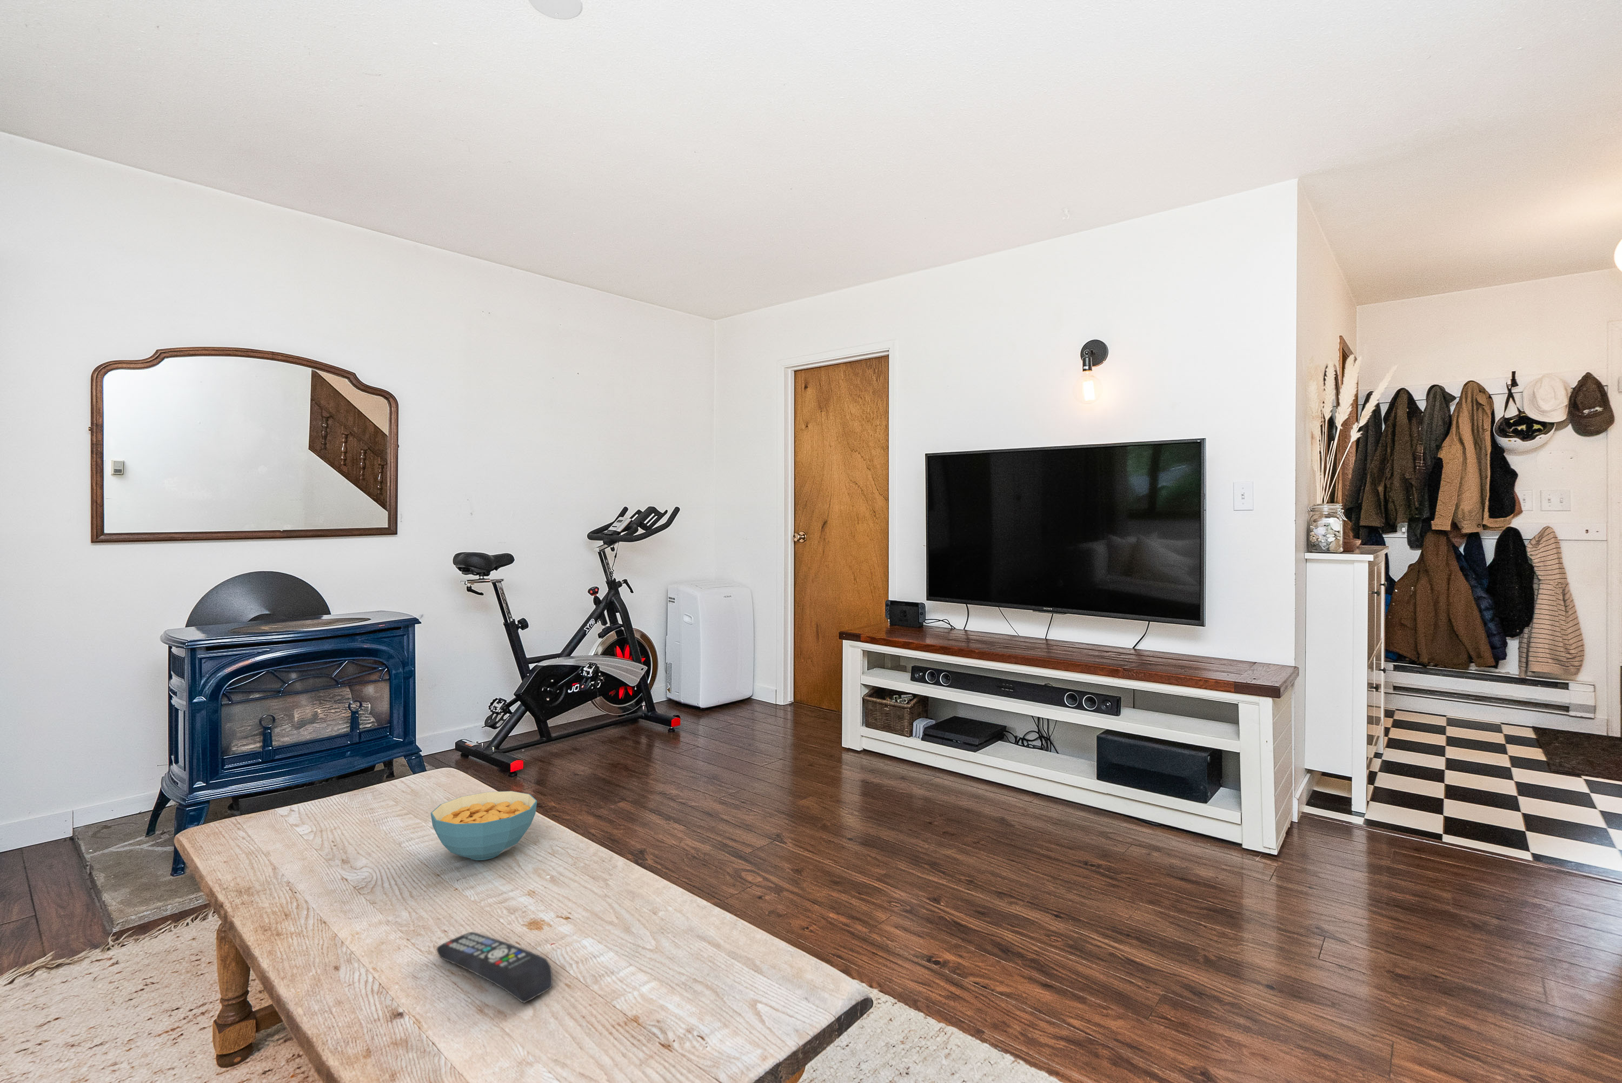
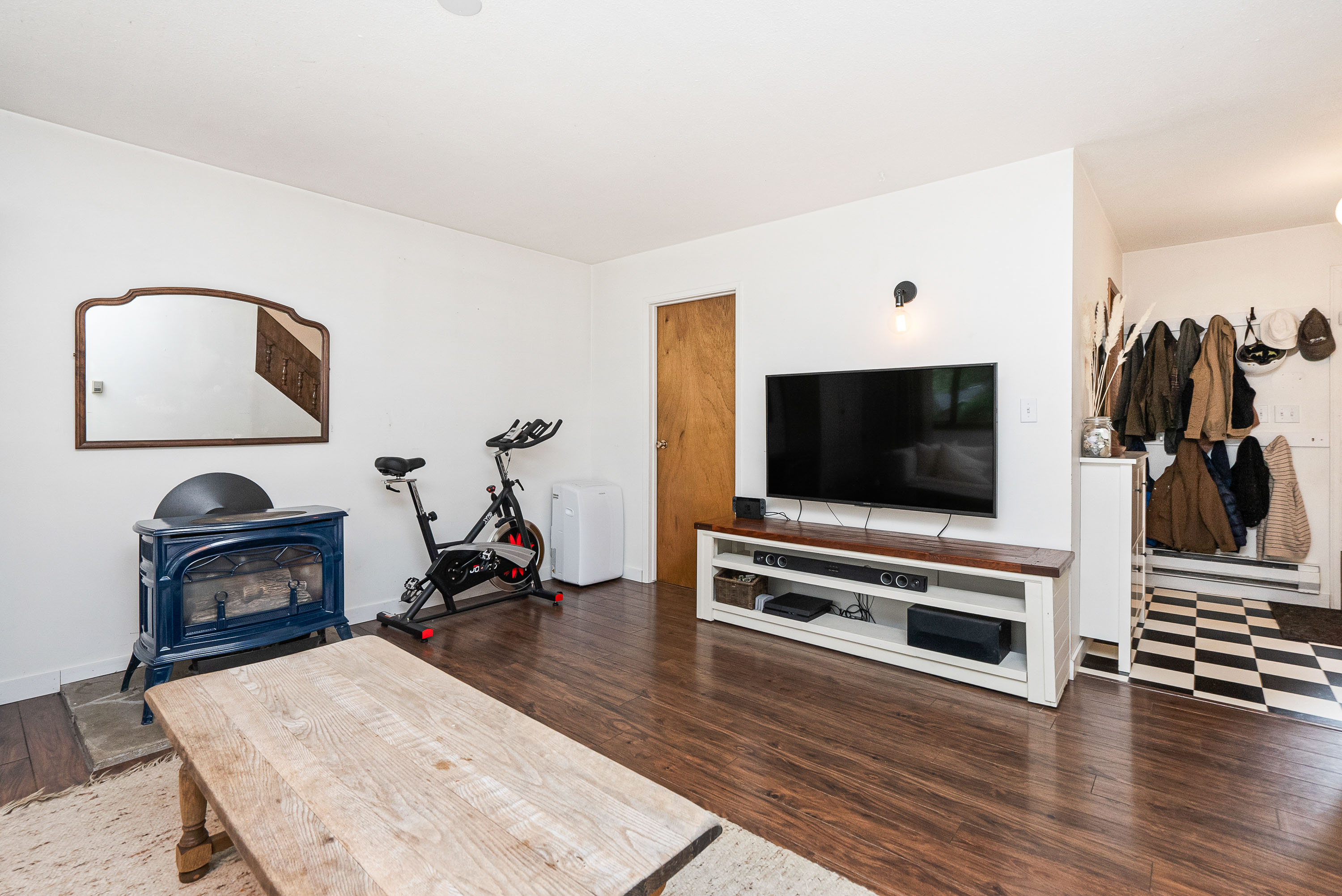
- remote control (493, 961)
- cereal bowl (485, 830)
